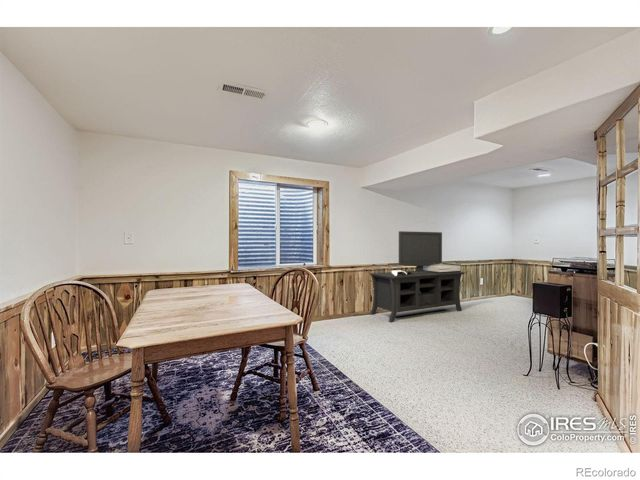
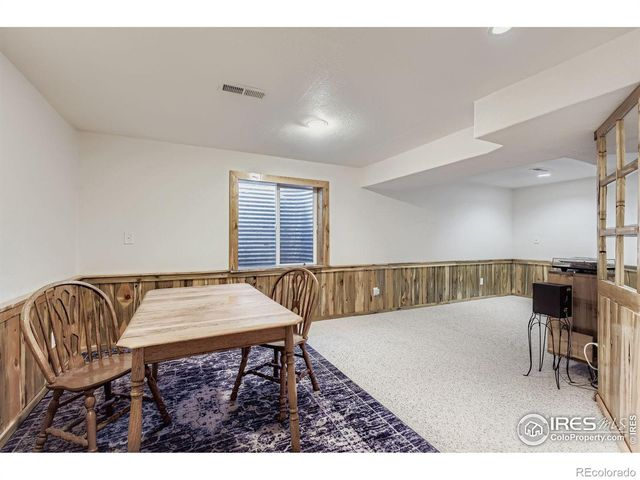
- media console (418, 272)
